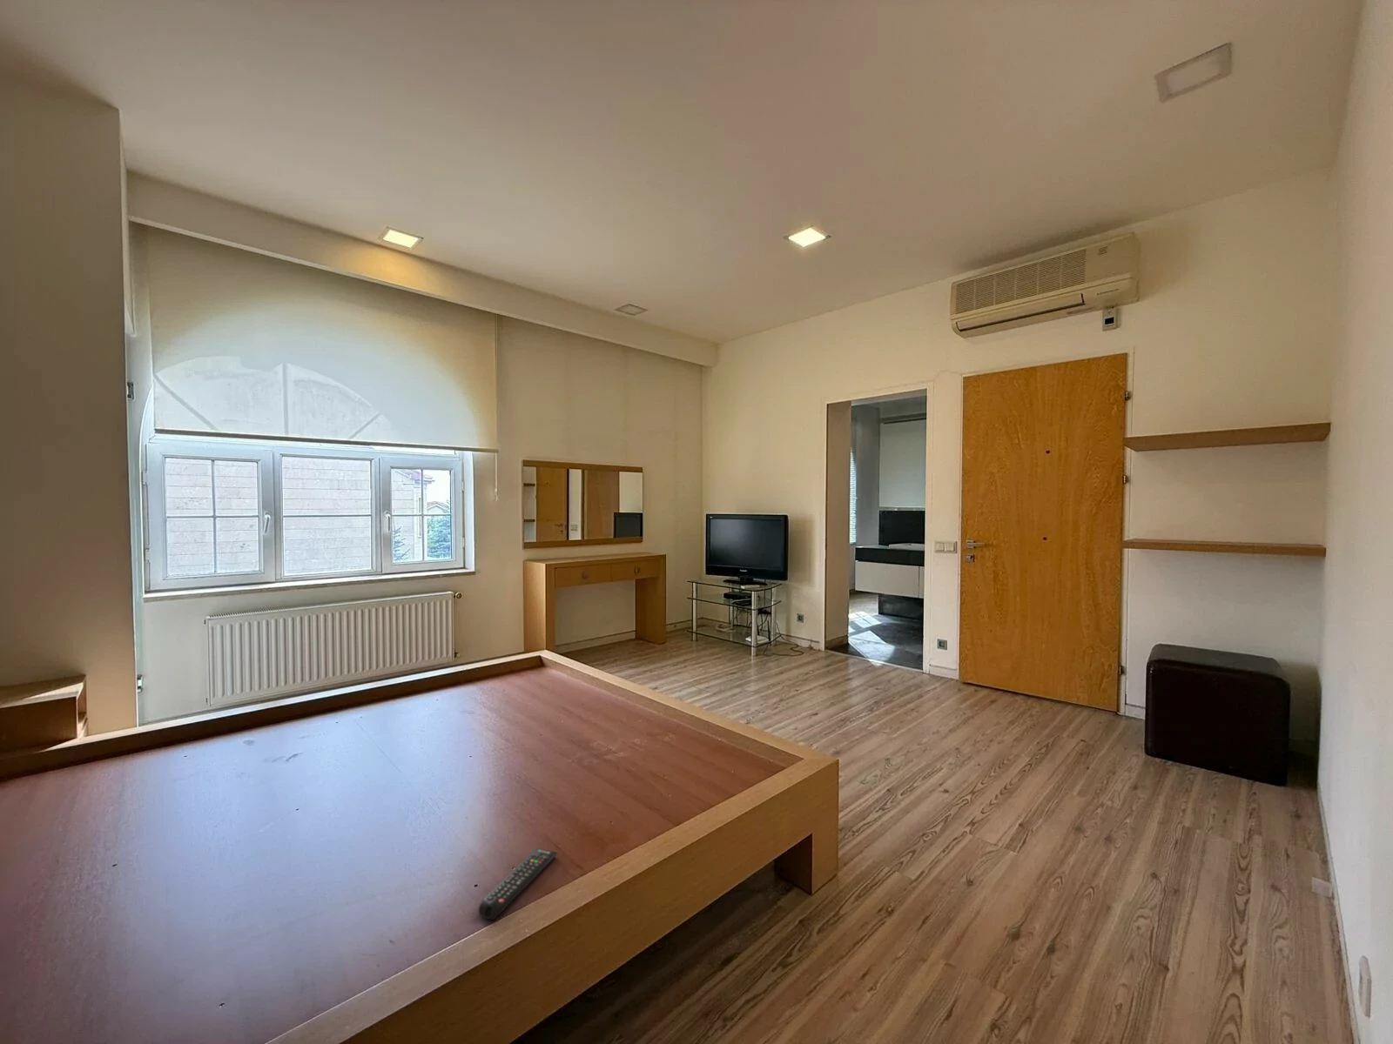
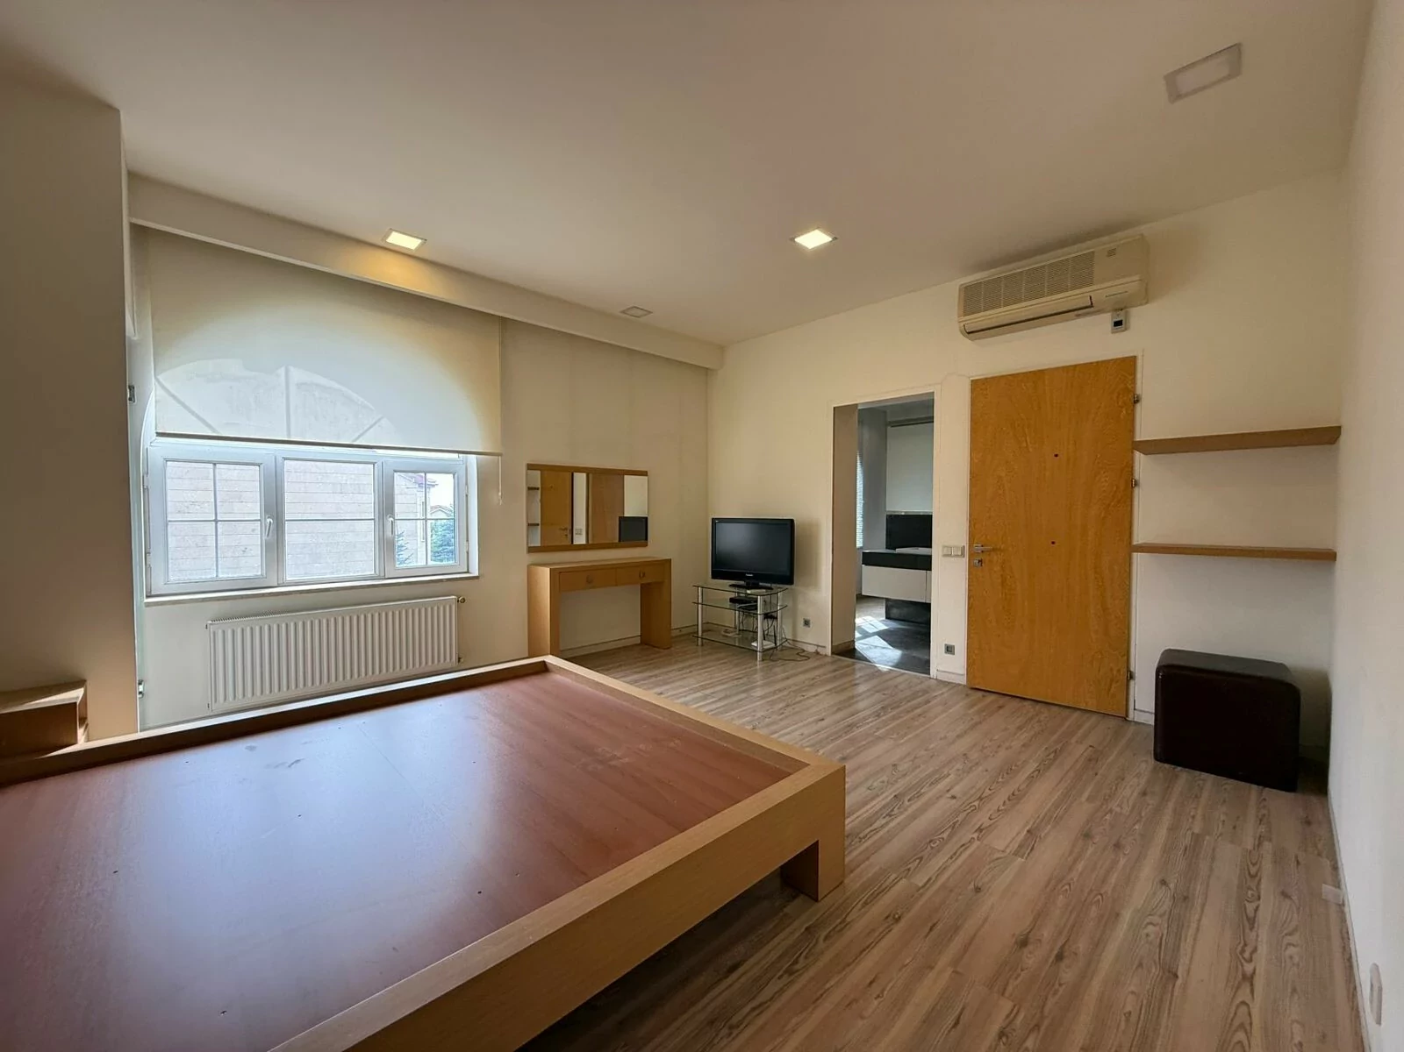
- remote control (521, 878)
